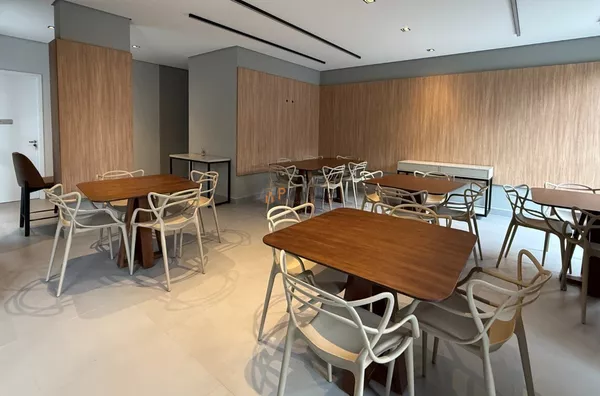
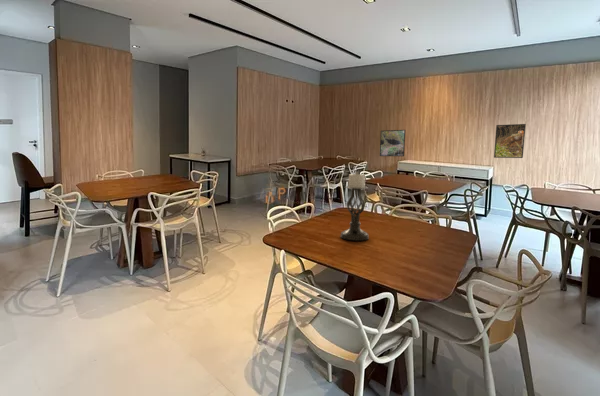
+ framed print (392, 143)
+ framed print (509, 141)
+ candle holder (356, 204)
